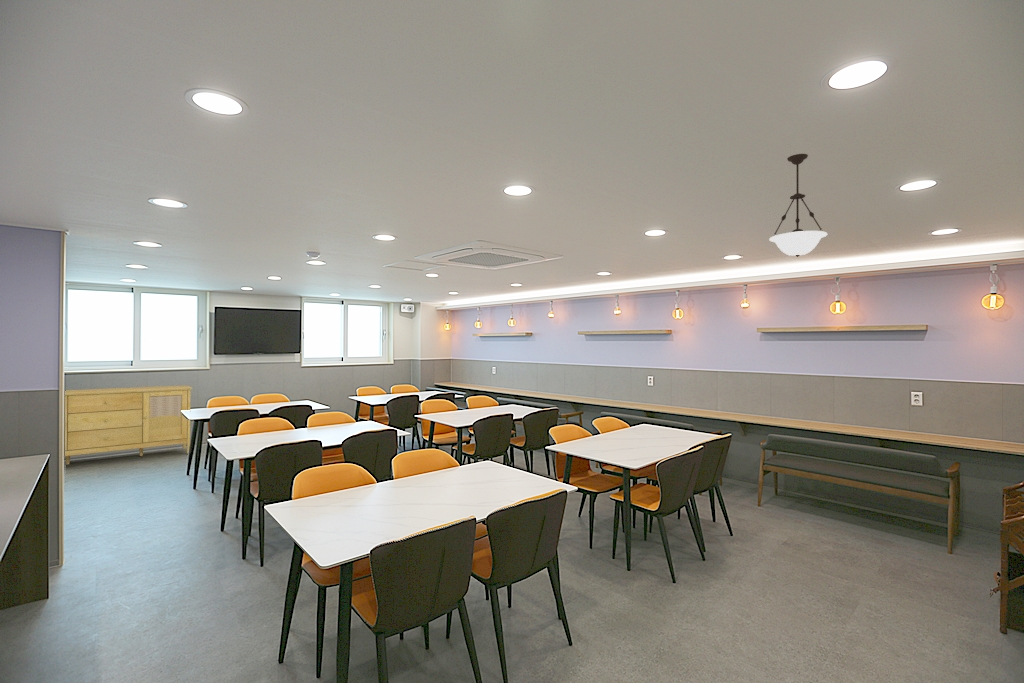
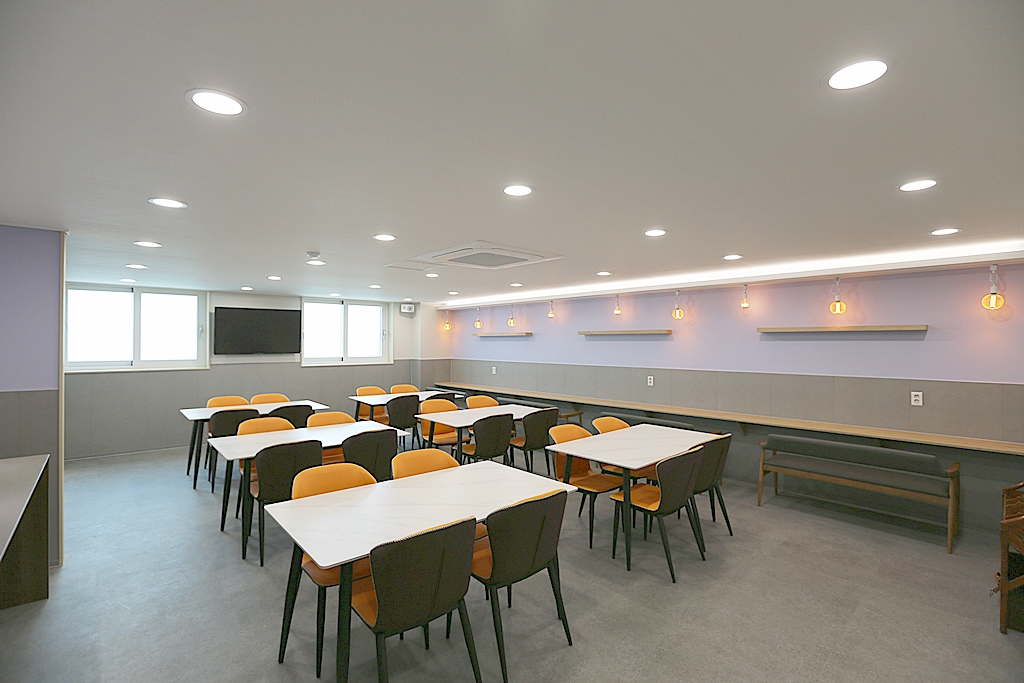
- sideboard (106, 425)
- pendant light (797, 207)
